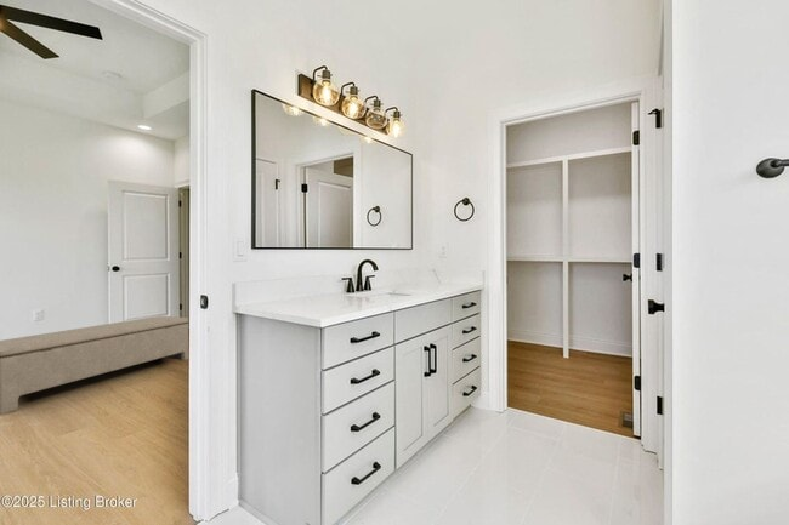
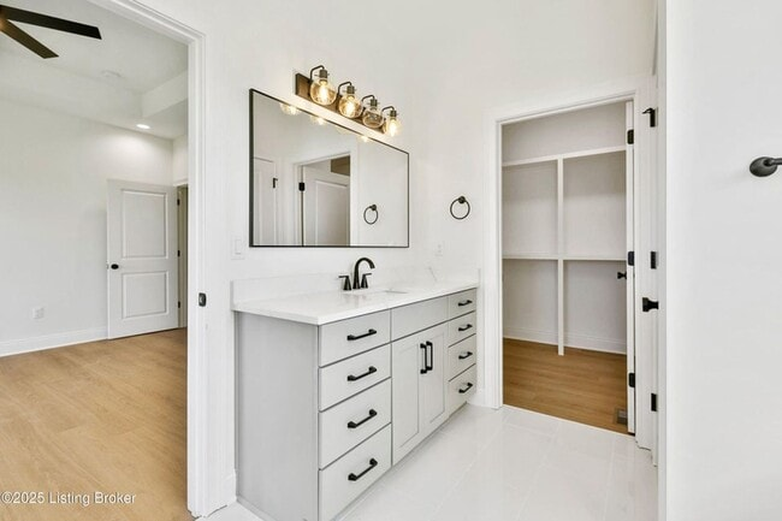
- bench (101, 352)
